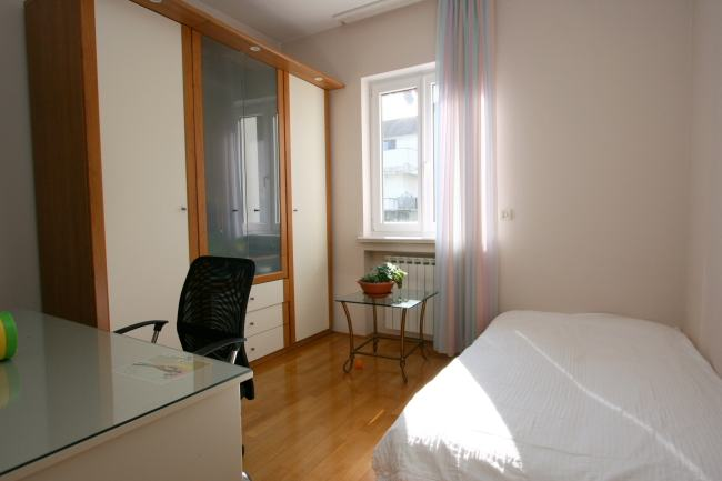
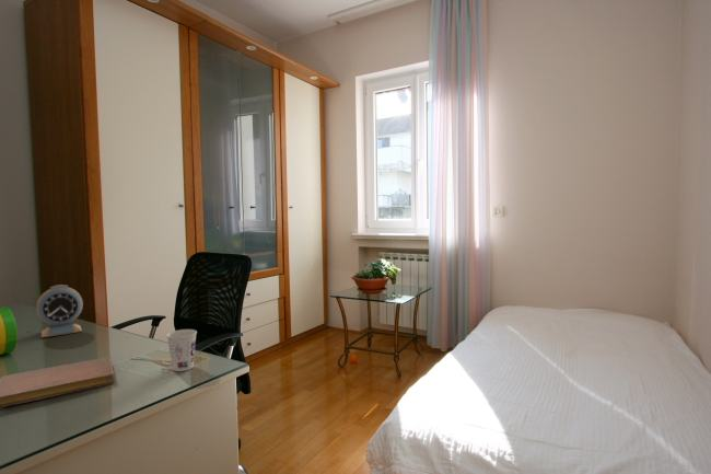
+ alarm clock (60, 308)
+ notebook (58, 379)
+ cup (182, 350)
